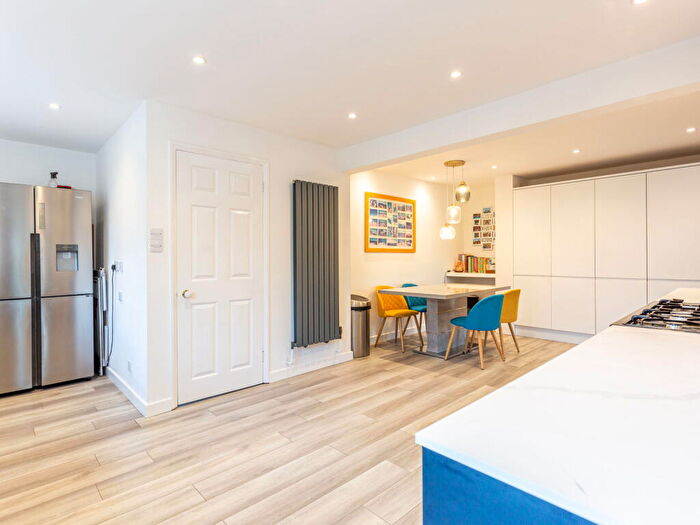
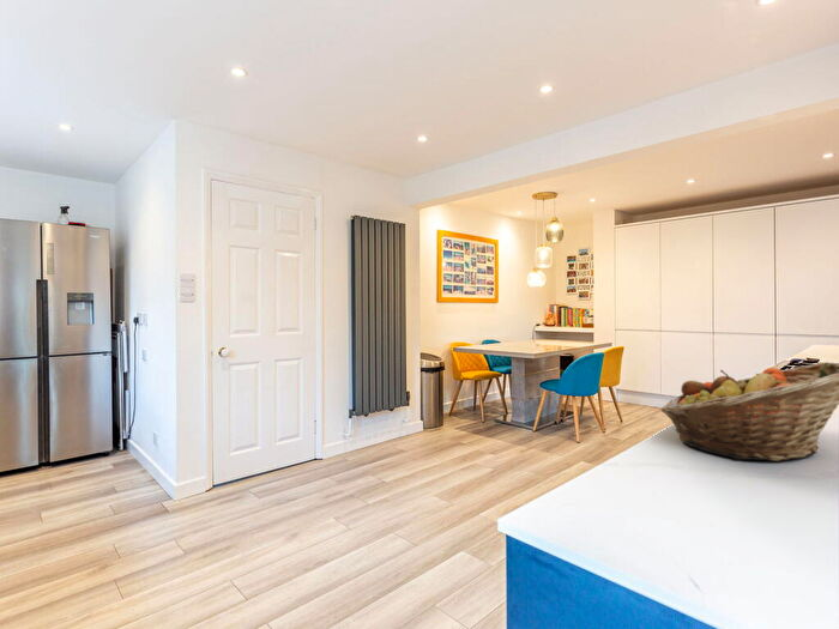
+ fruit basket (753, 403)
